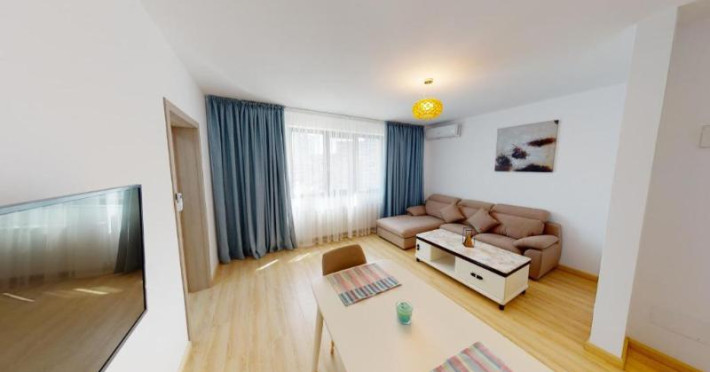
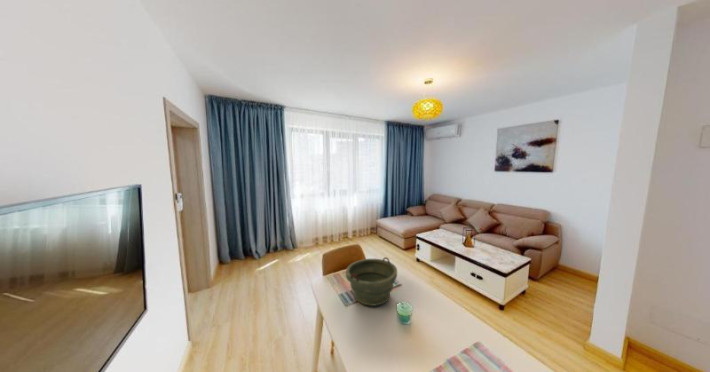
+ bowl (371, 280)
